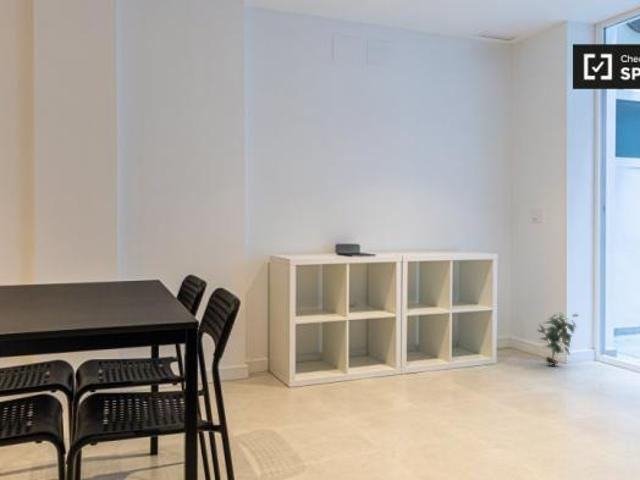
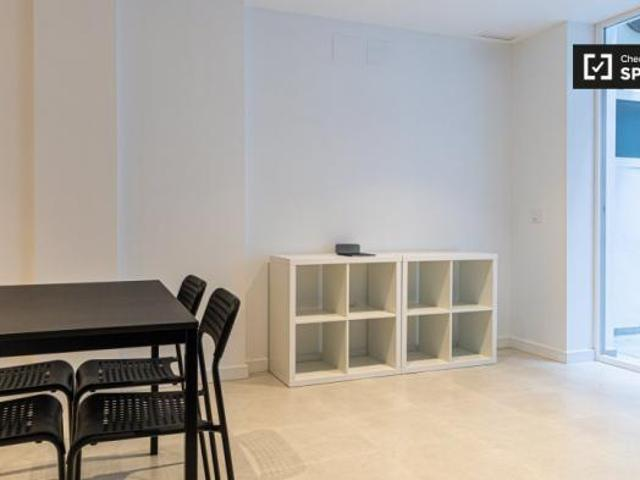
- potted plant (557, 338)
